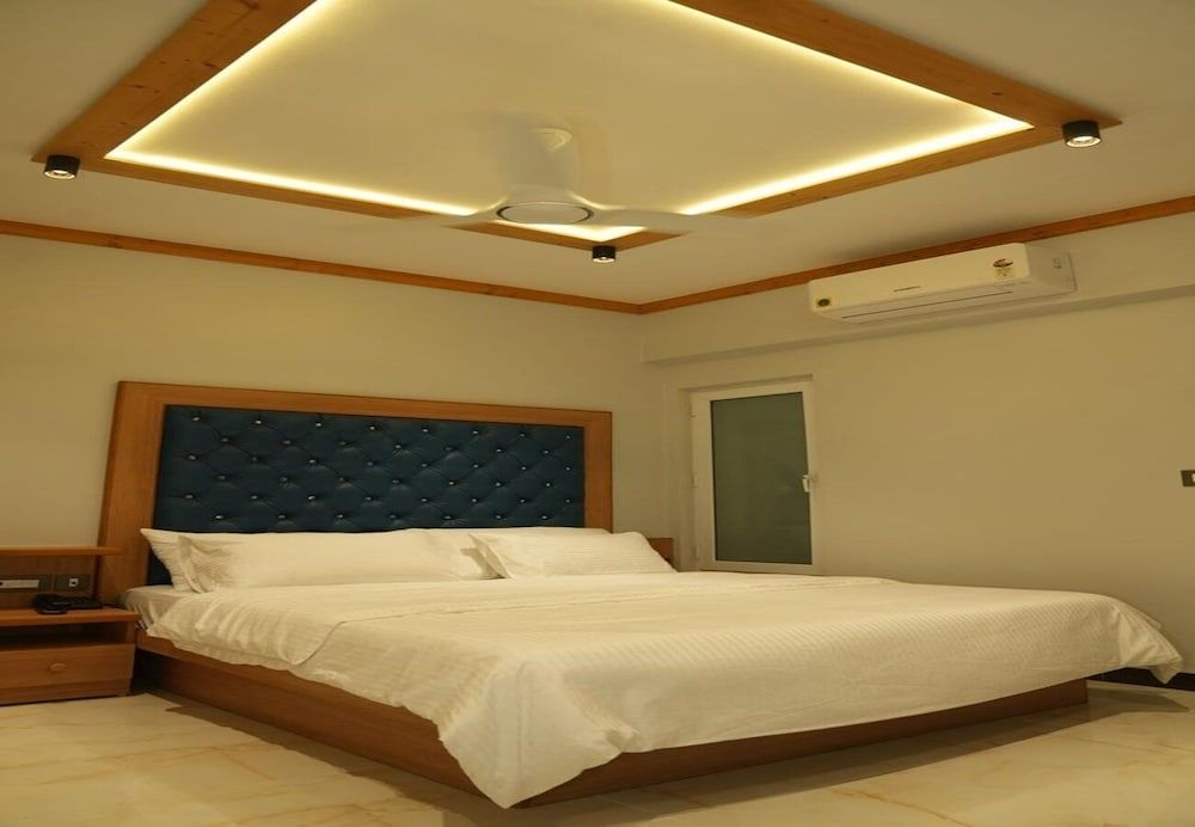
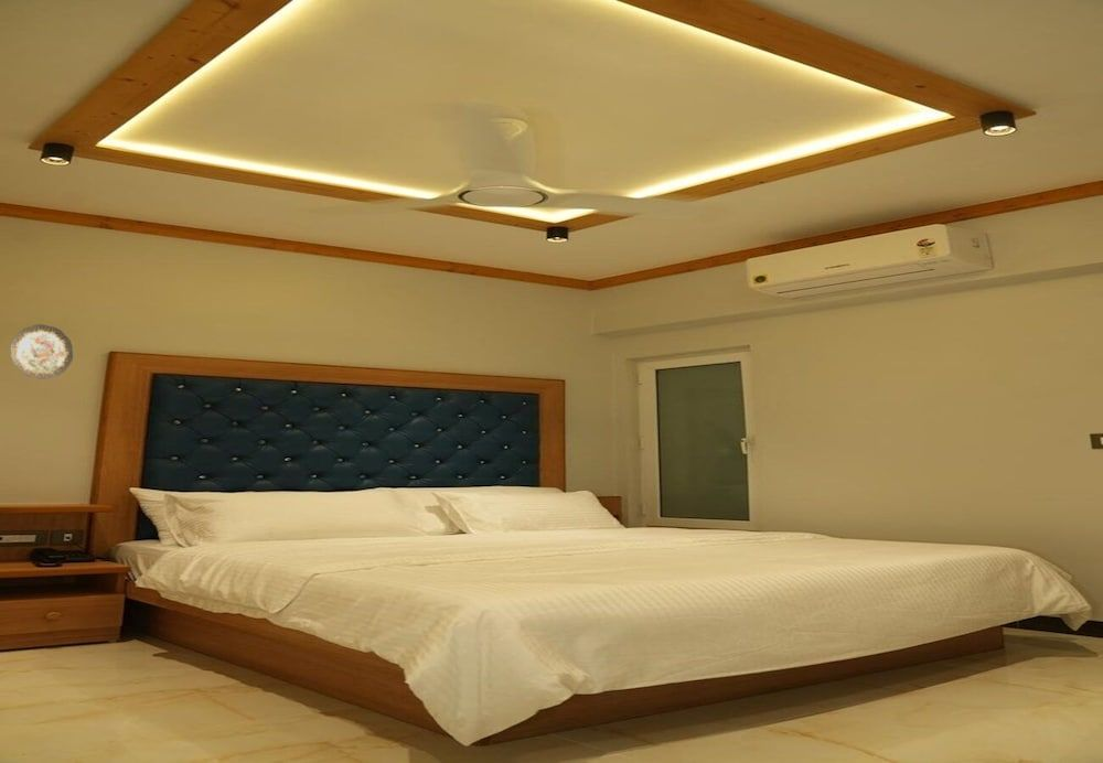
+ decorative plate (42, 352)
